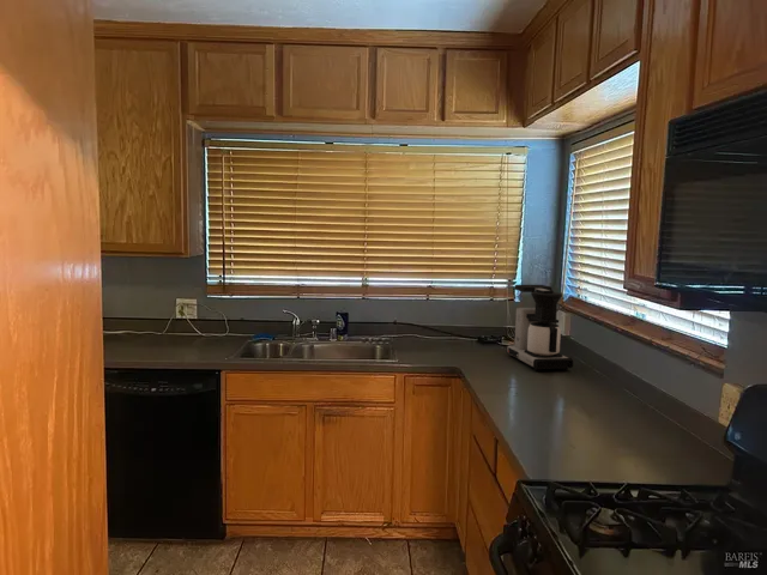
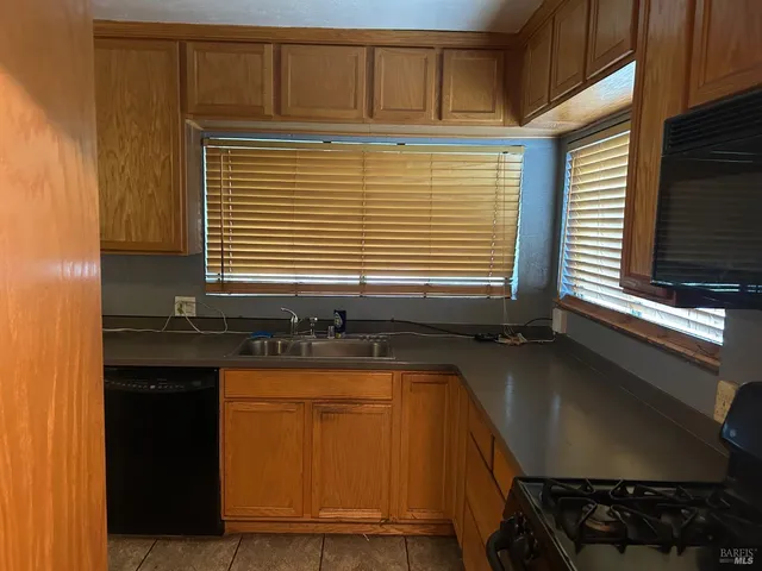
- coffee maker (539, 325)
